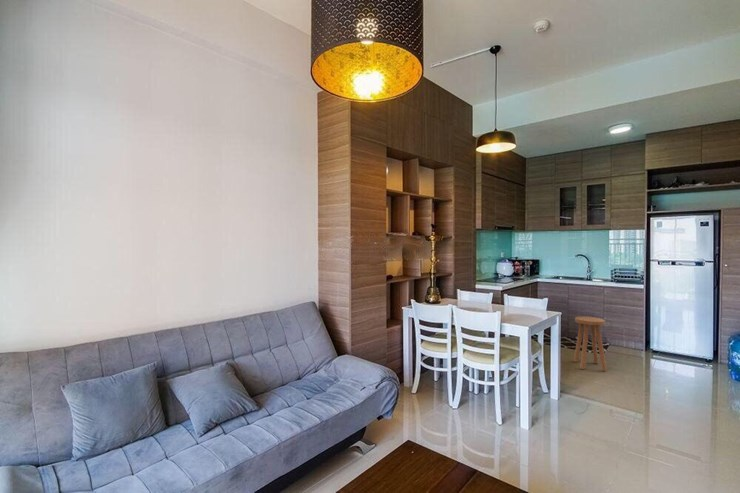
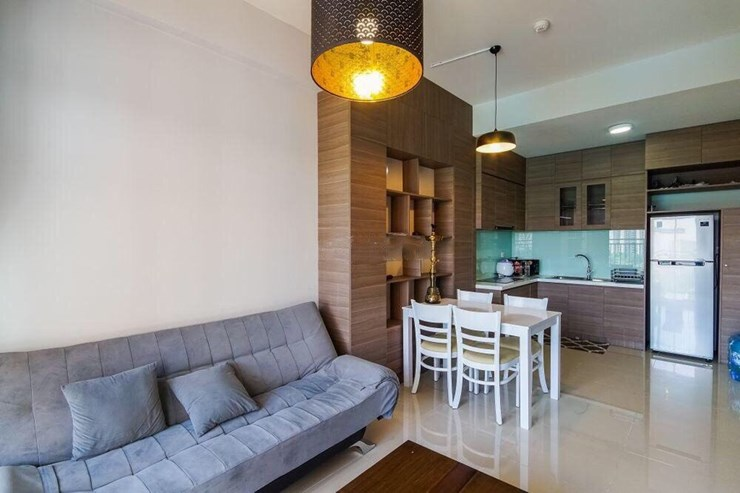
- stool (587, 342)
